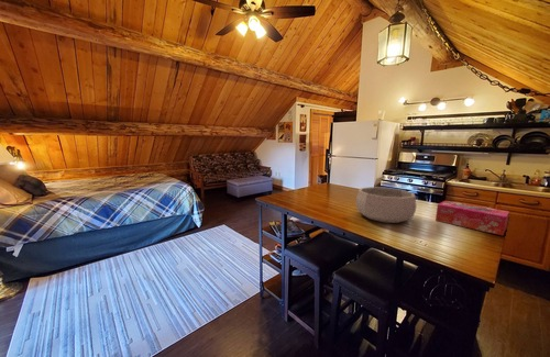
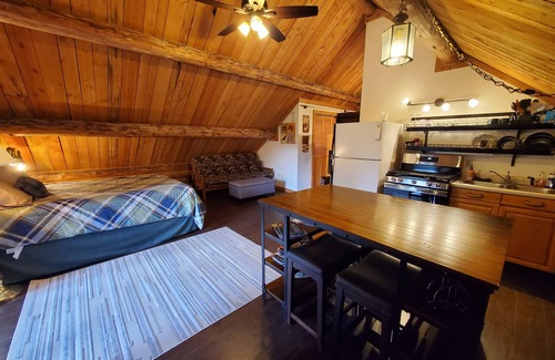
- decorative bowl (384, 204)
- tissue box (470, 215)
